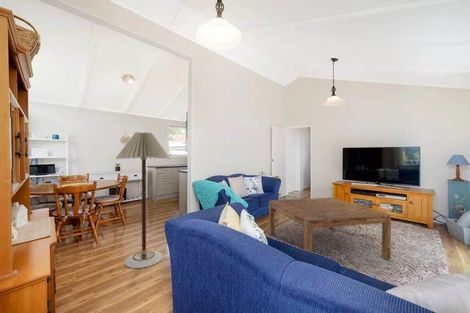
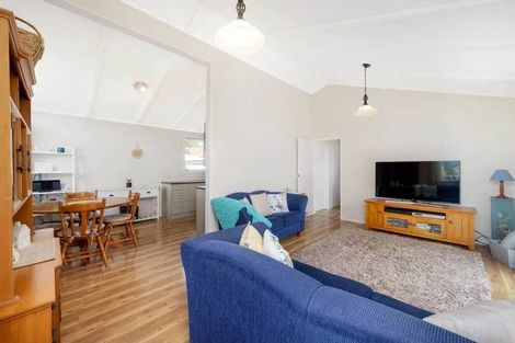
- coffee table (321, 225)
- floor lamp (143, 196)
